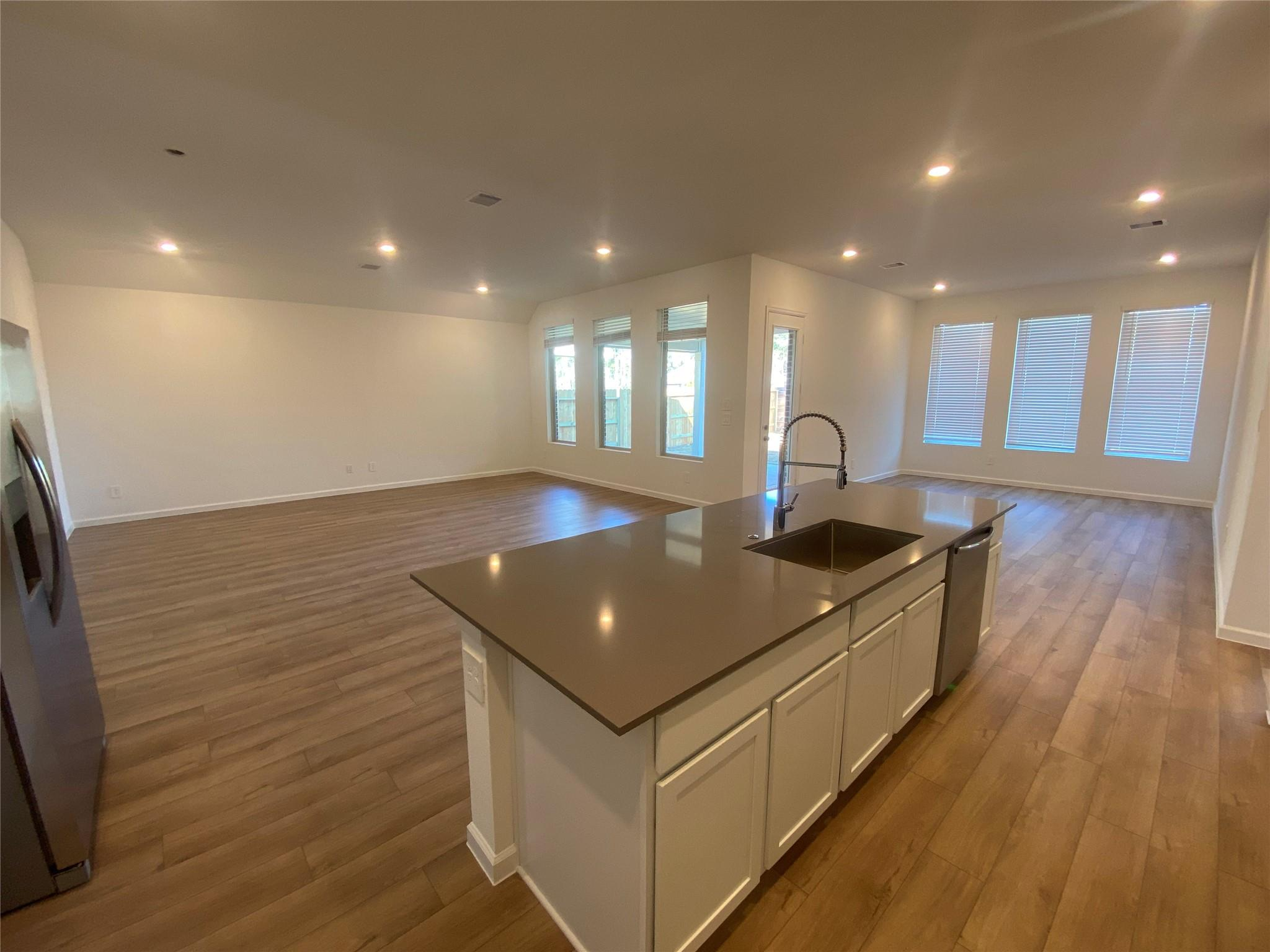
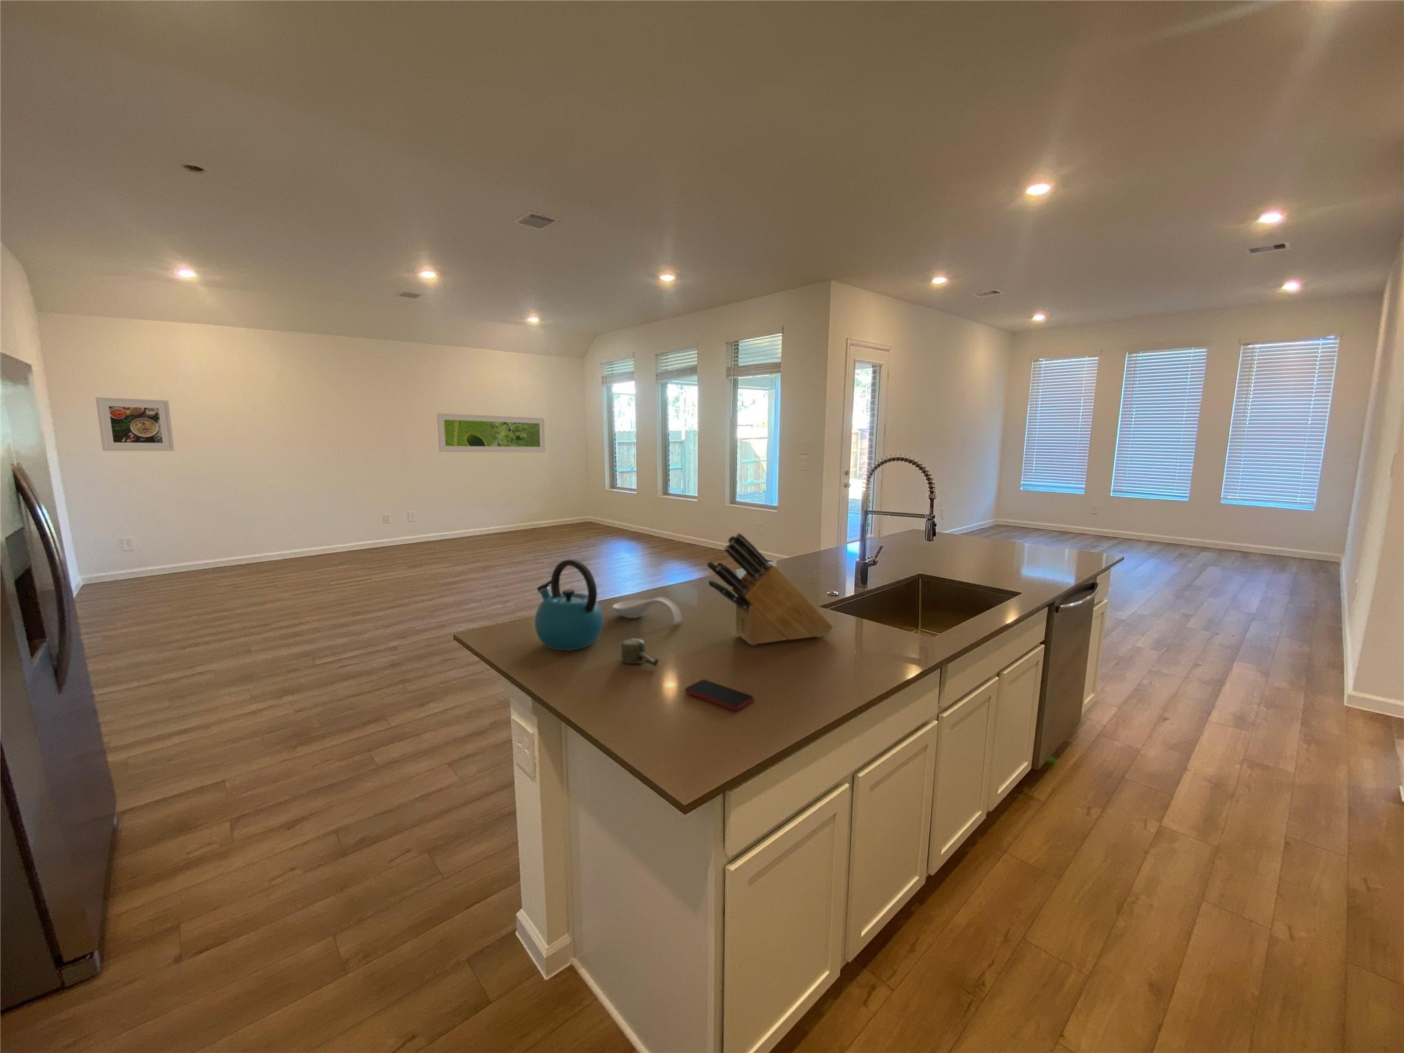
+ smartphone (719, 694)
+ cup (641, 653)
+ knife block (769, 584)
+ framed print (494, 434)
+ spoon rest (647, 607)
+ kettle (566, 601)
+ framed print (136, 425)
